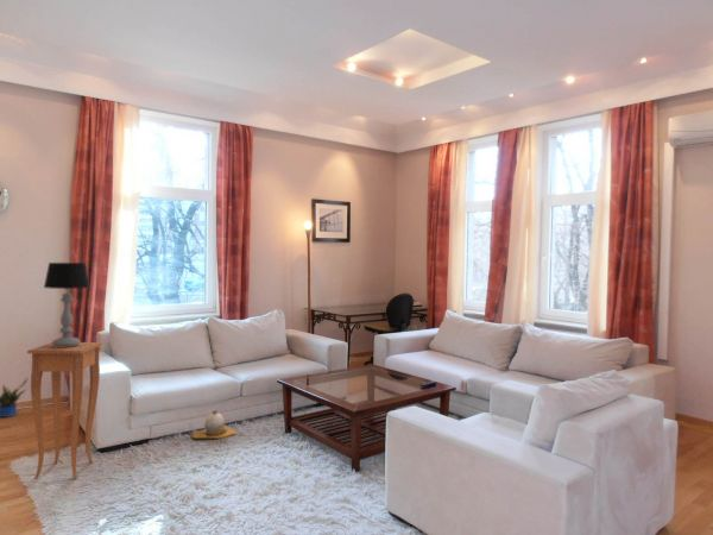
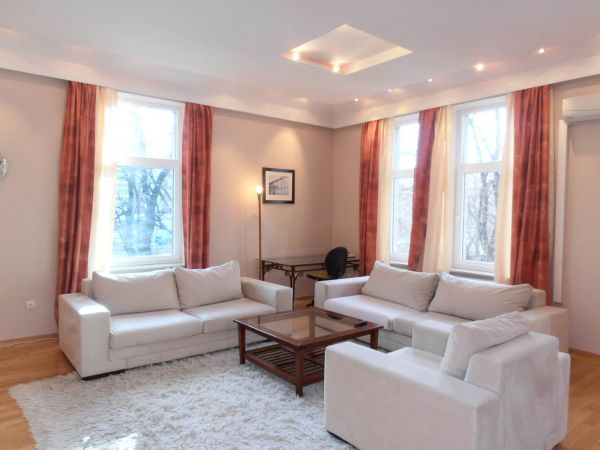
- table lamp (67, 303)
- vase (213, 422)
- side table (59, 408)
- potted plant (13, 395)
